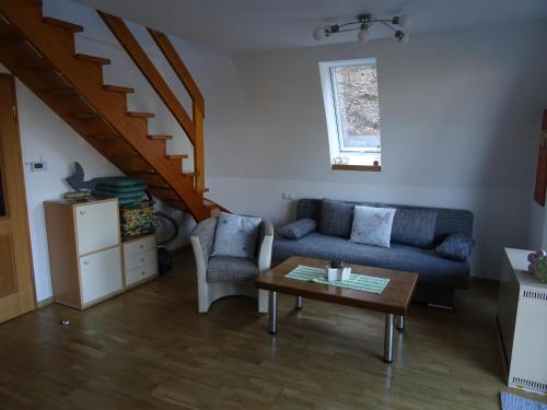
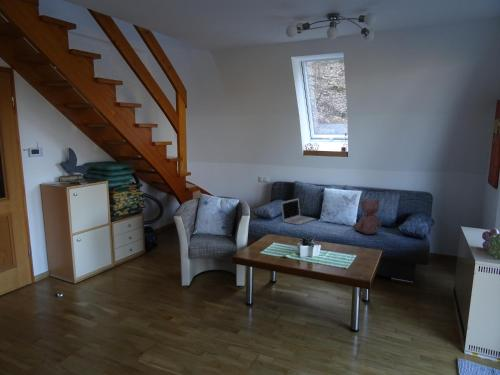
+ teddy bear (367, 215)
+ laptop (298, 210)
